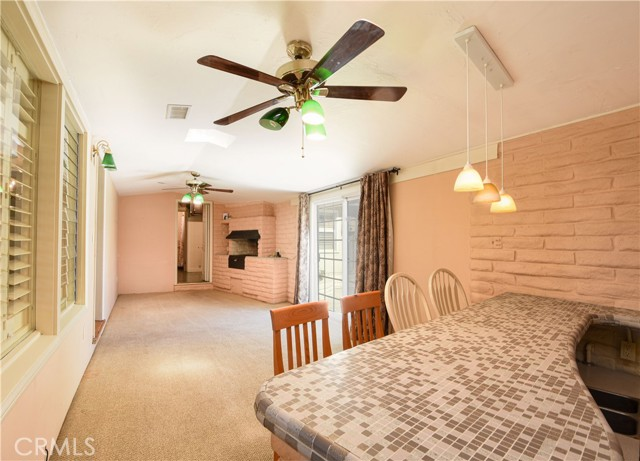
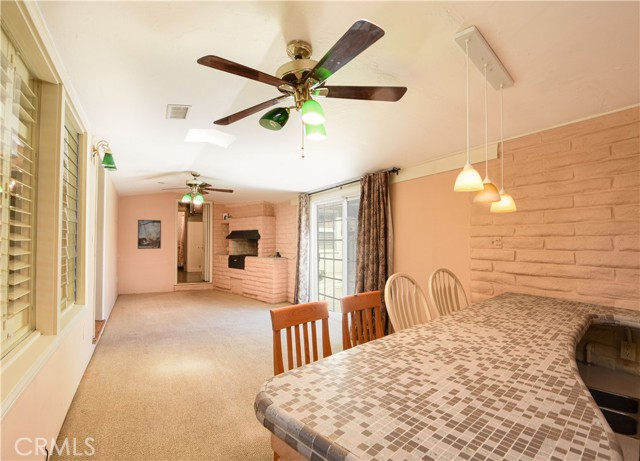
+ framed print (149, 234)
